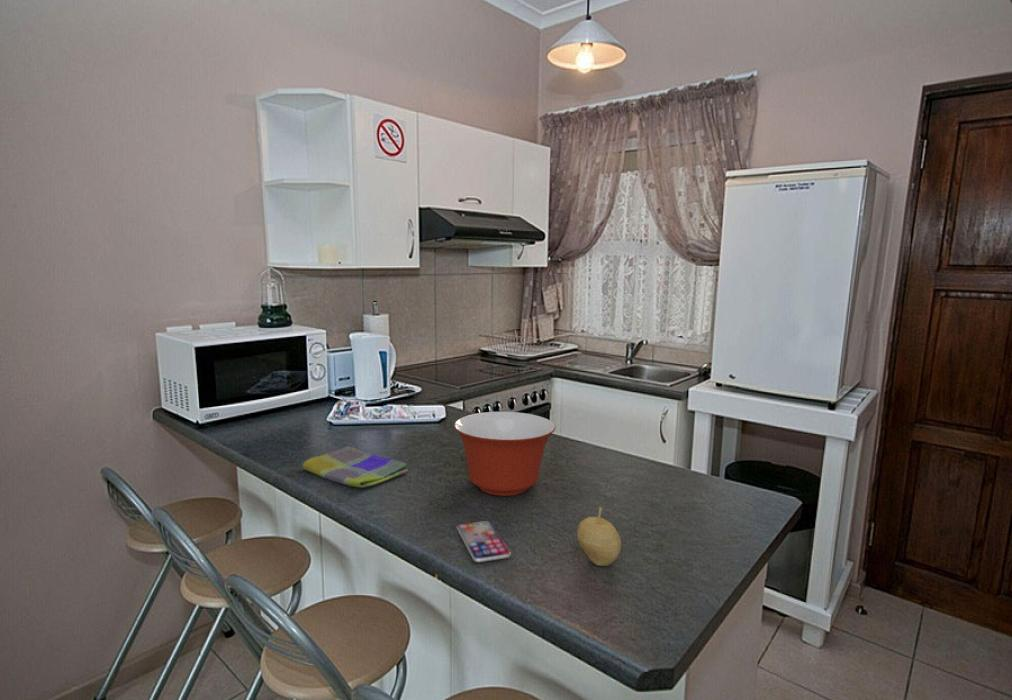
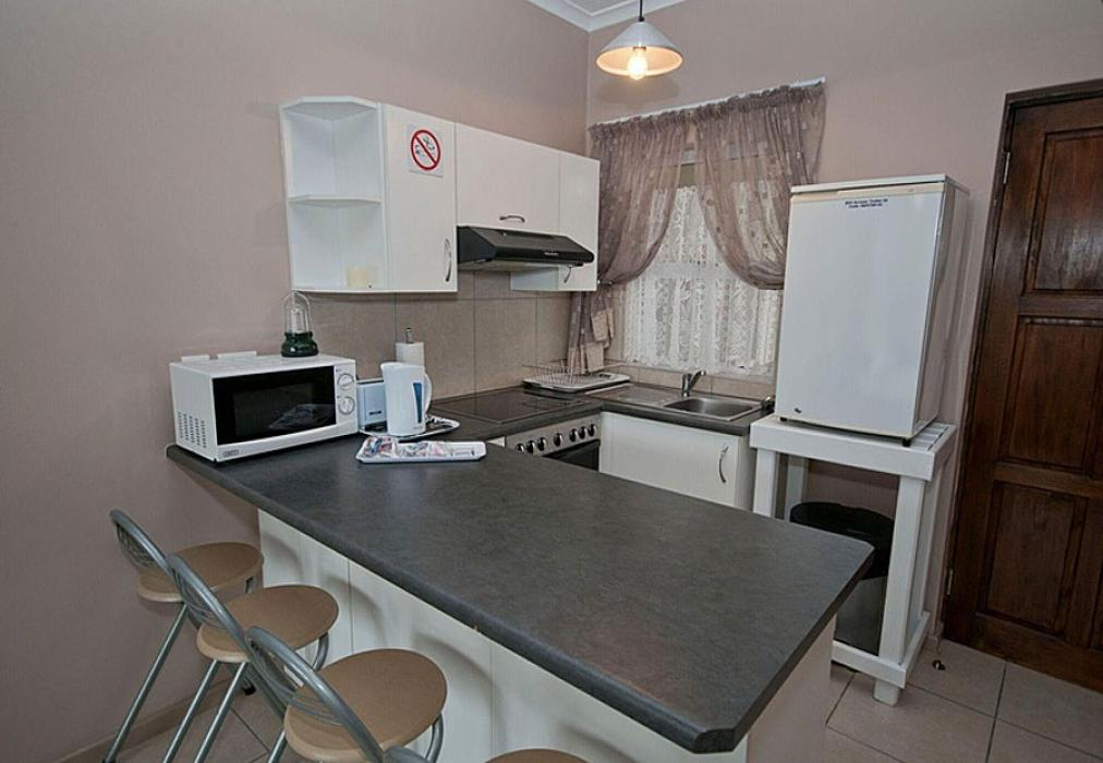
- smartphone (482, 540)
- dish towel (354, 465)
- fruit (598, 537)
- mixing bowl (504, 455)
